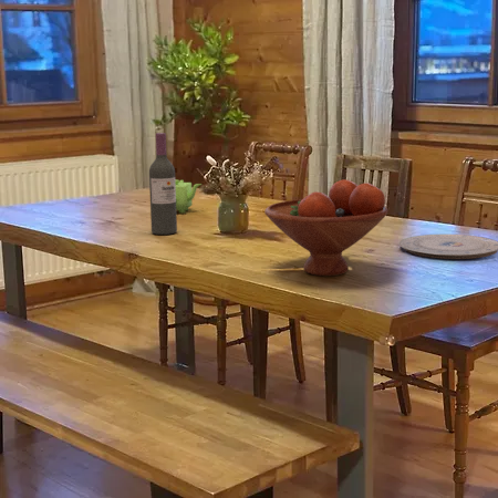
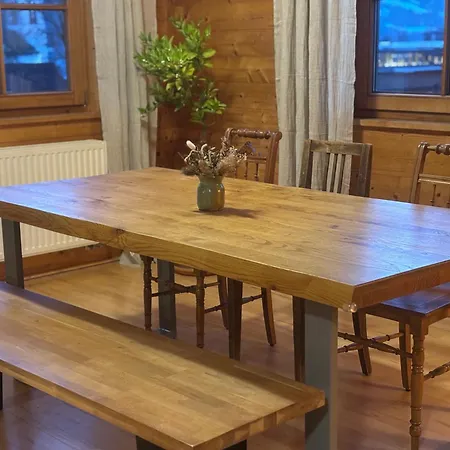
- wine bottle (162, 183)
- plate (449, 246)
- fruit bowl (325, 227)
- teapot (178, 195)
